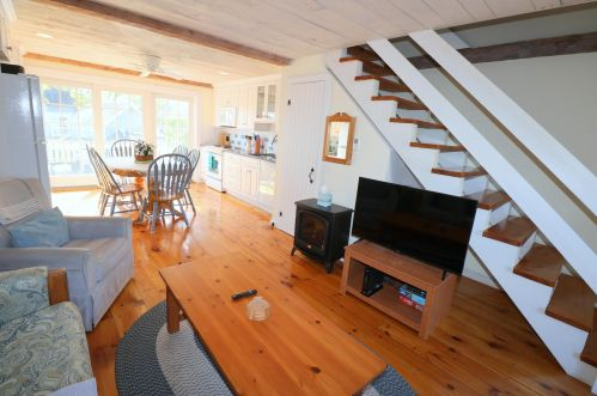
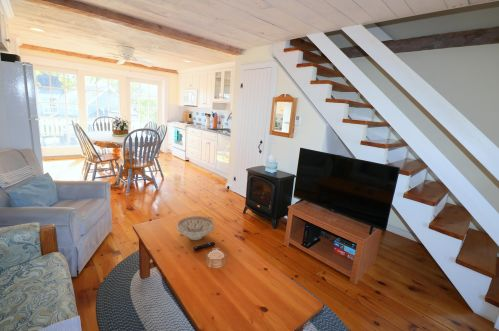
+ decorative bowl (195, 230)
